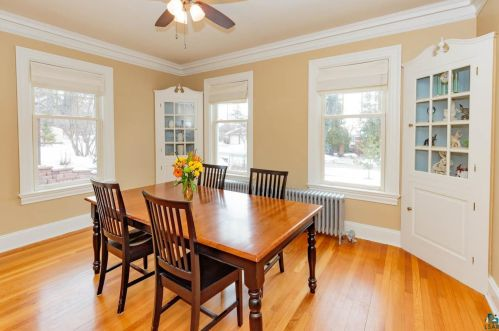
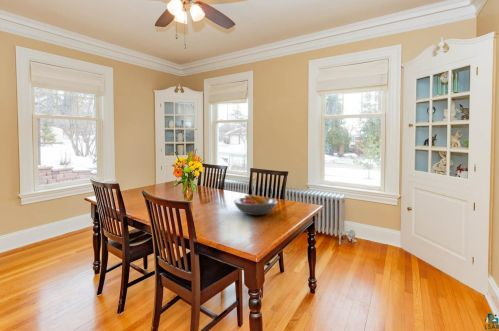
+ fruit bowl (255, 205)
